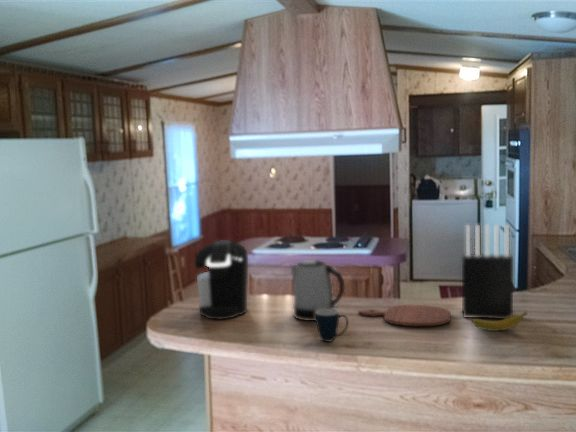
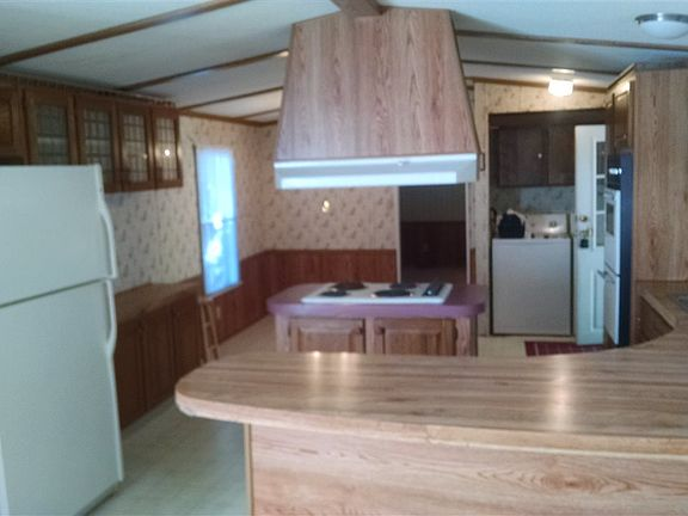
- cutting board (403, 314)
- mug (332, 325)
- coffee maker (221, 277)
- kettle (317, 288)
- knife block (486, 269)
- banana (499, 321)
